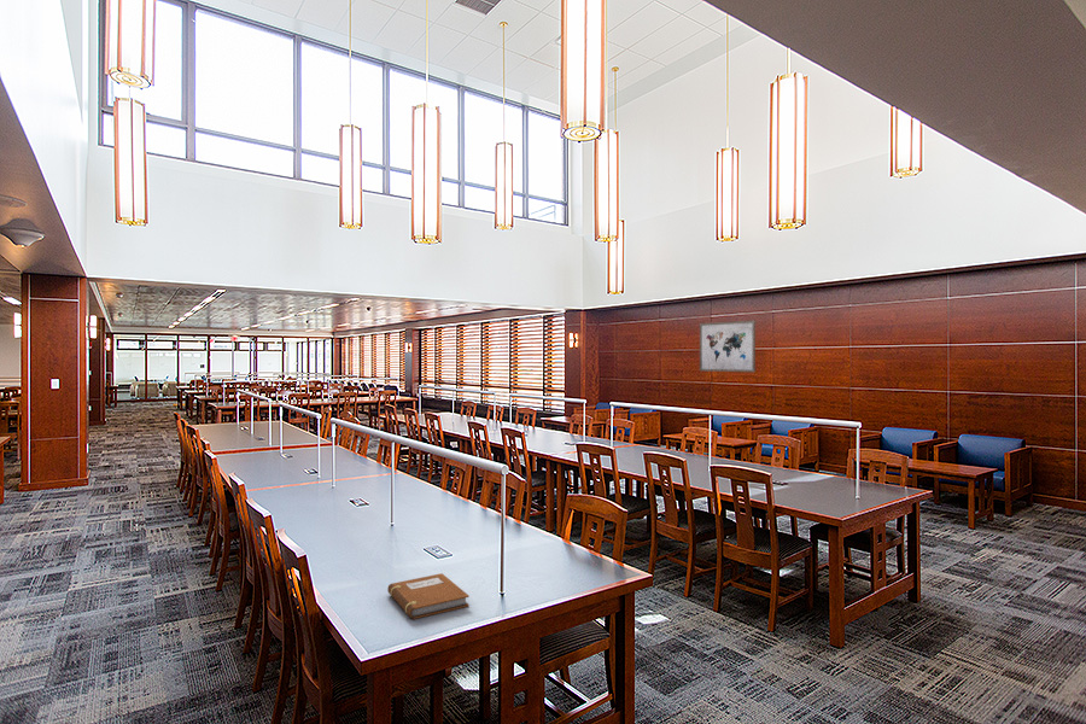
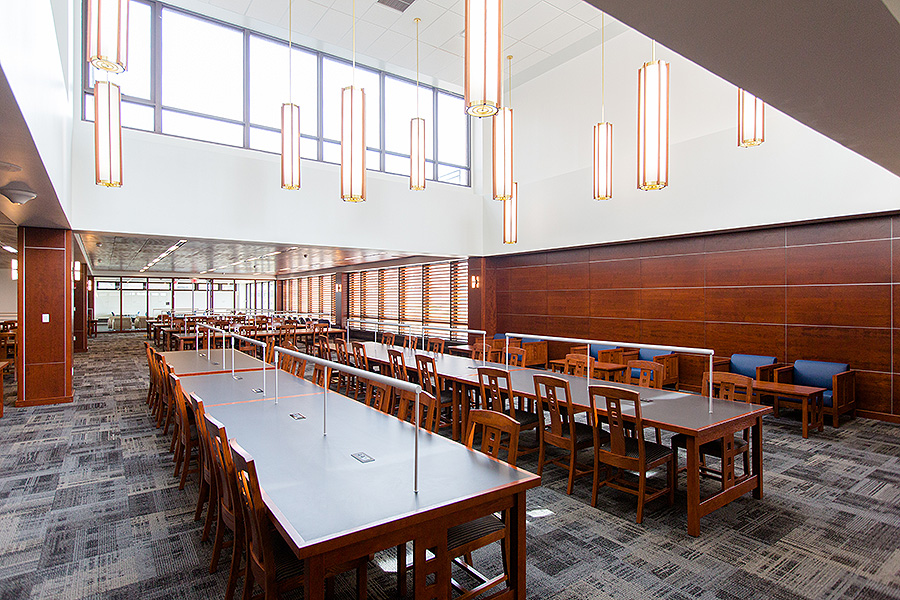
- wall art (725, 346)
- notebook (426, 594)
